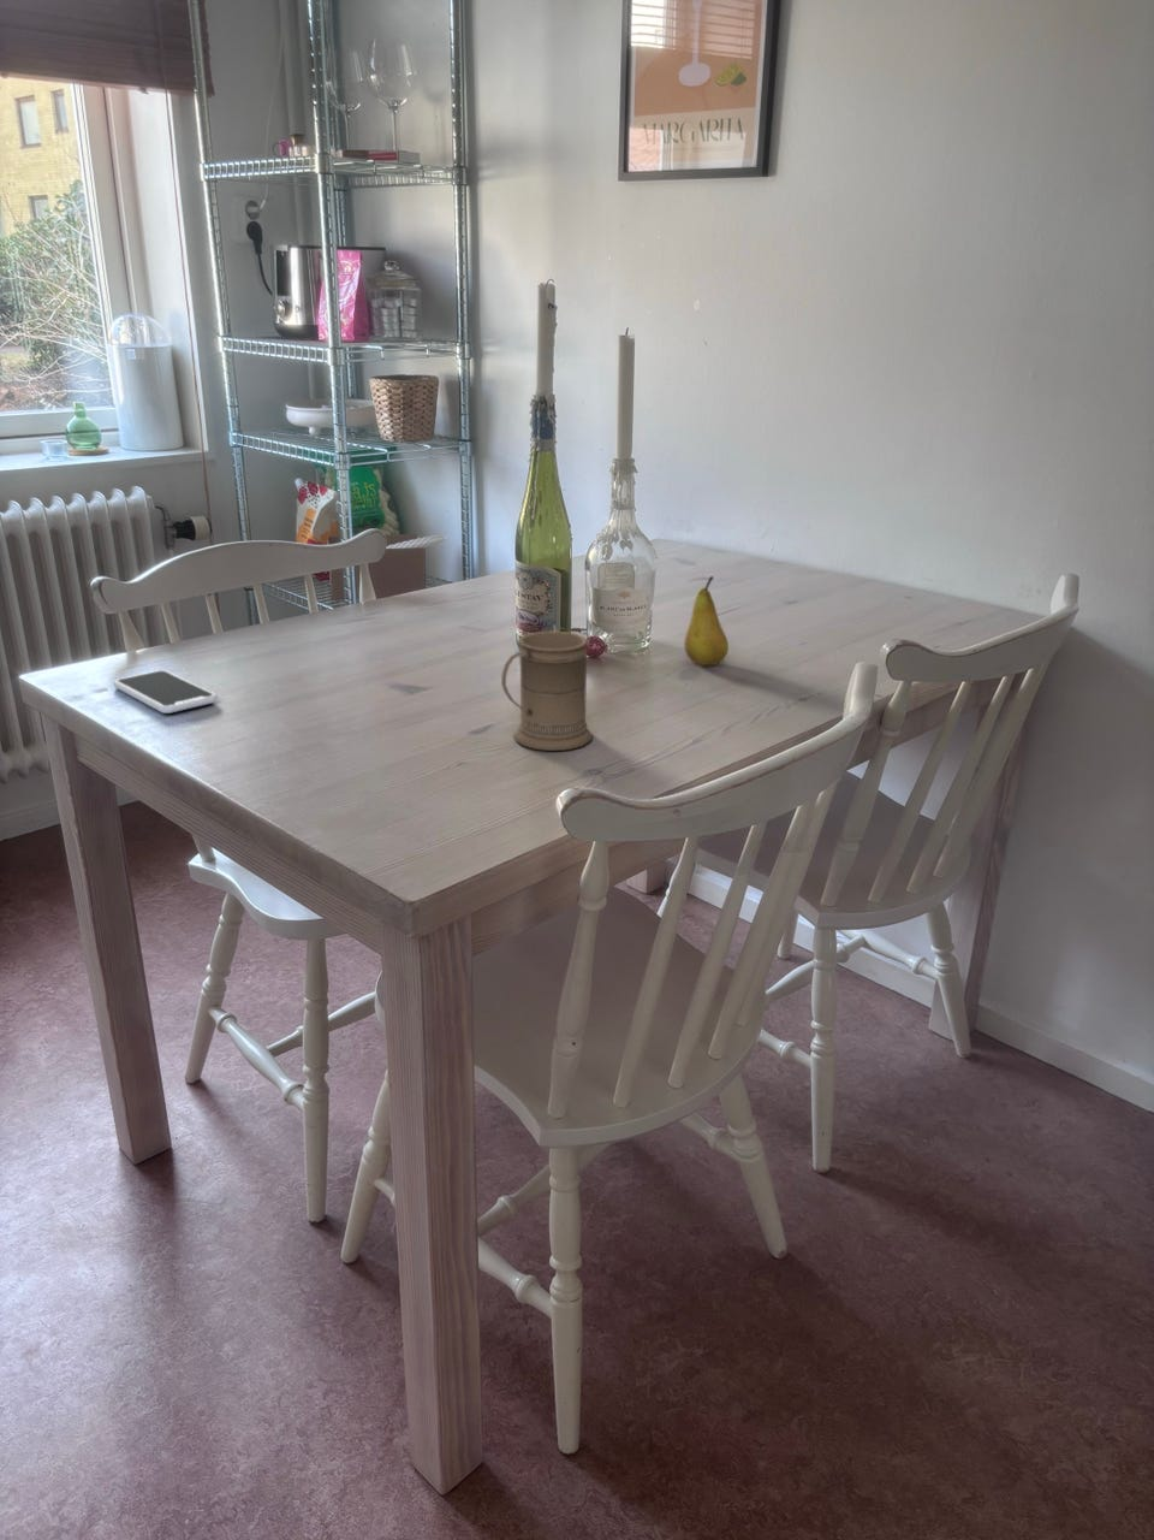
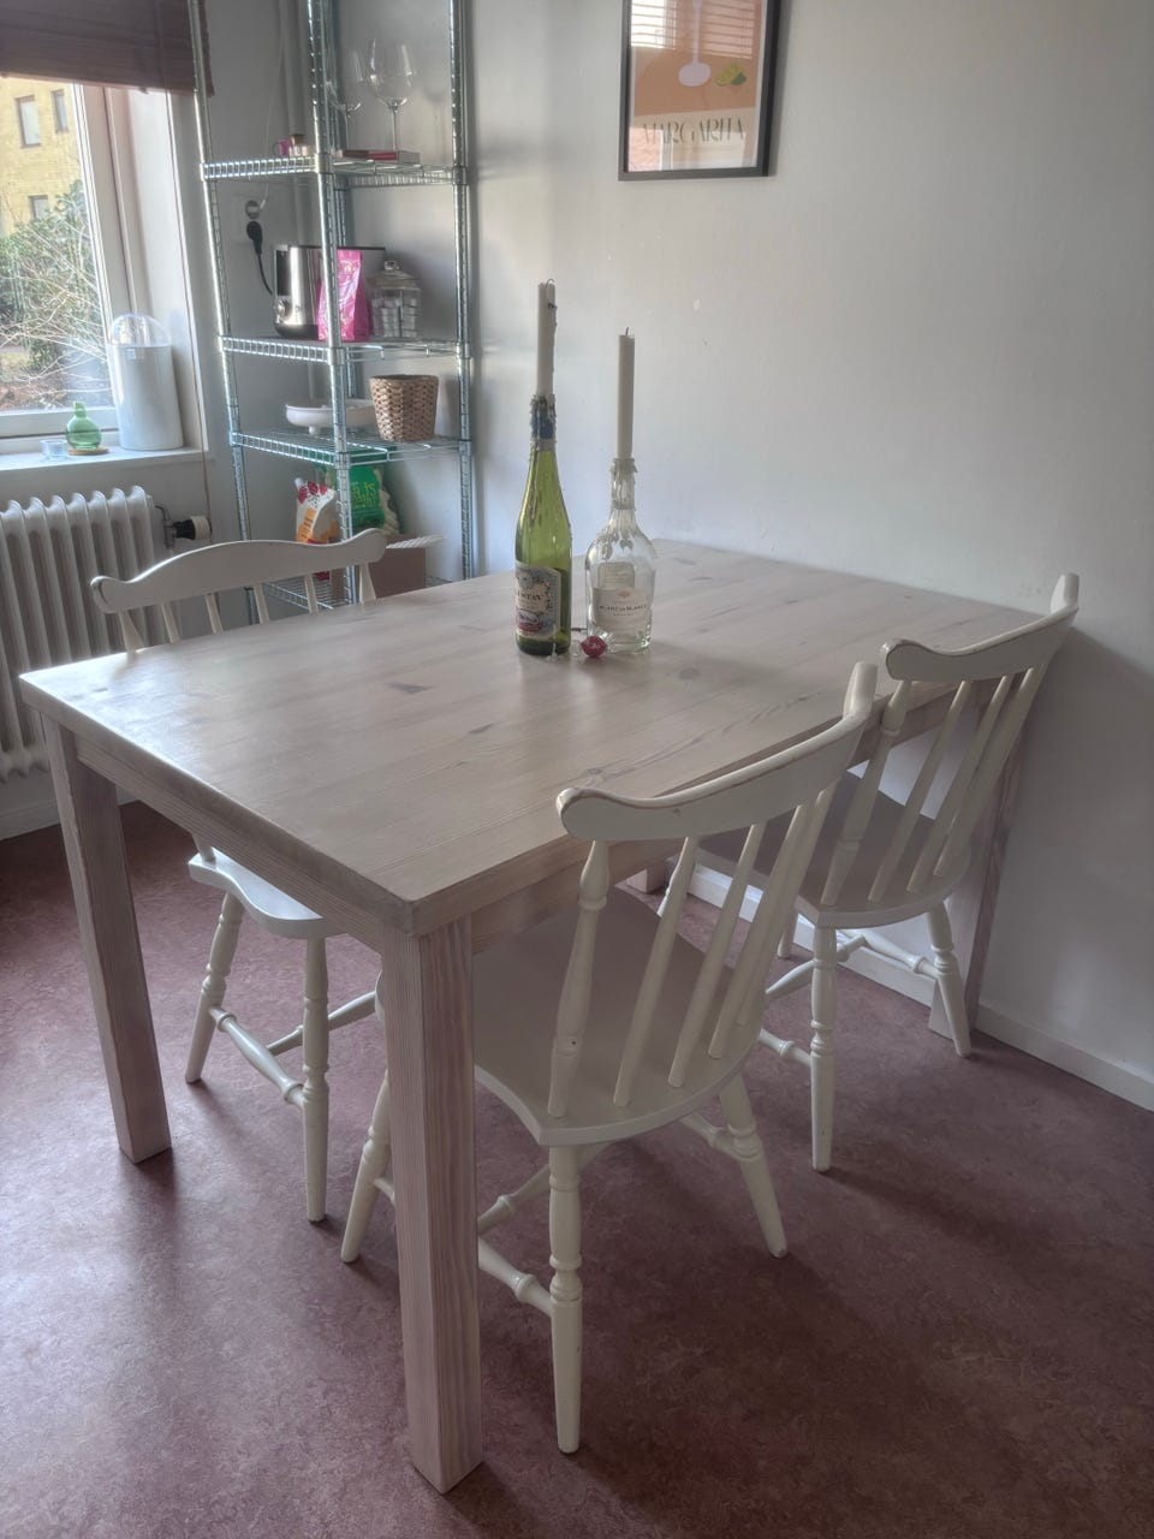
- smartphone (164, 691)
- fruit (707, 620)
- mug (543, 692)
